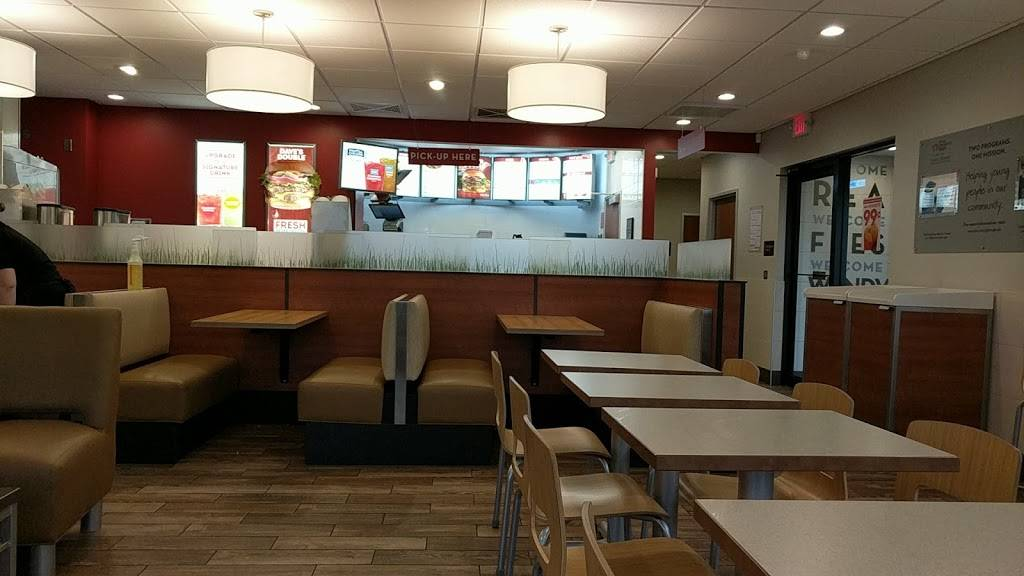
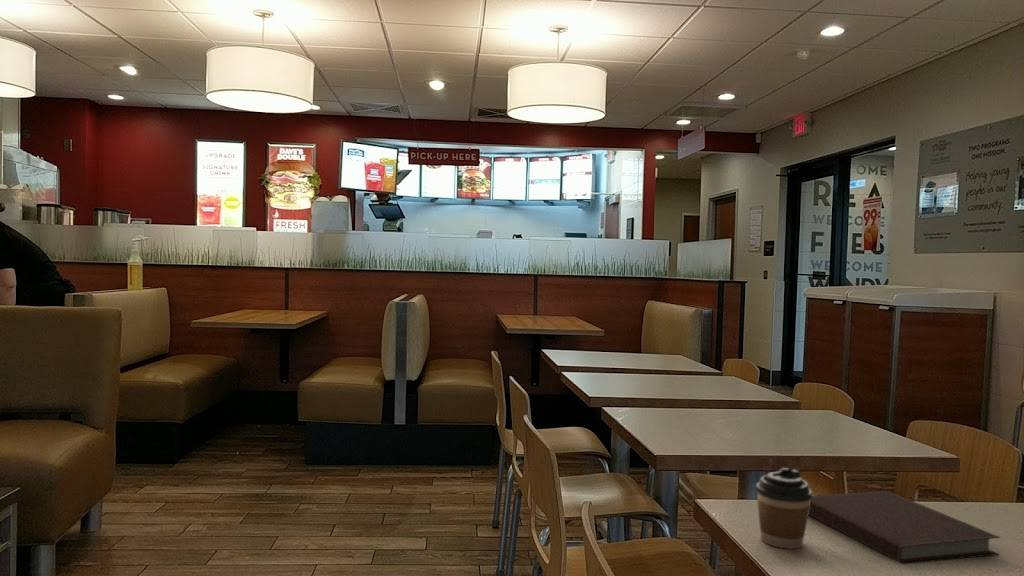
+ coffee cup (783, 506)
+ notebook (892, 523)
